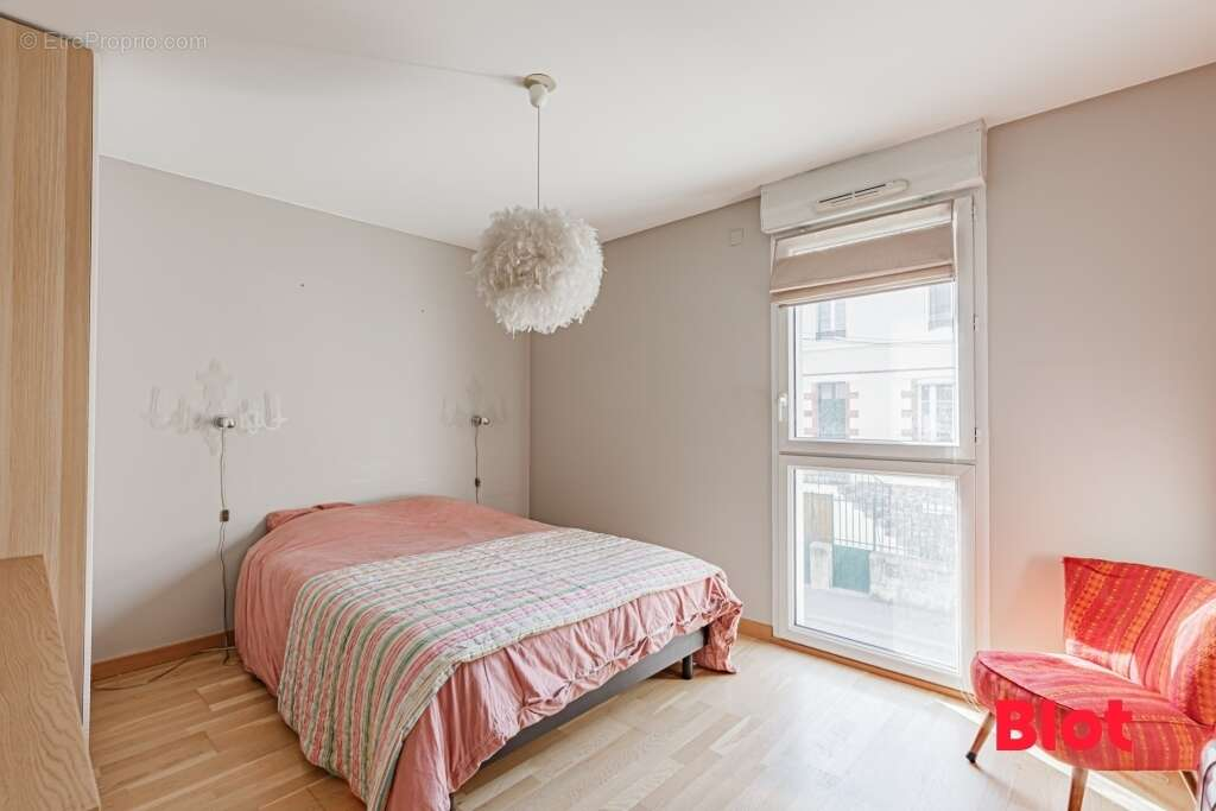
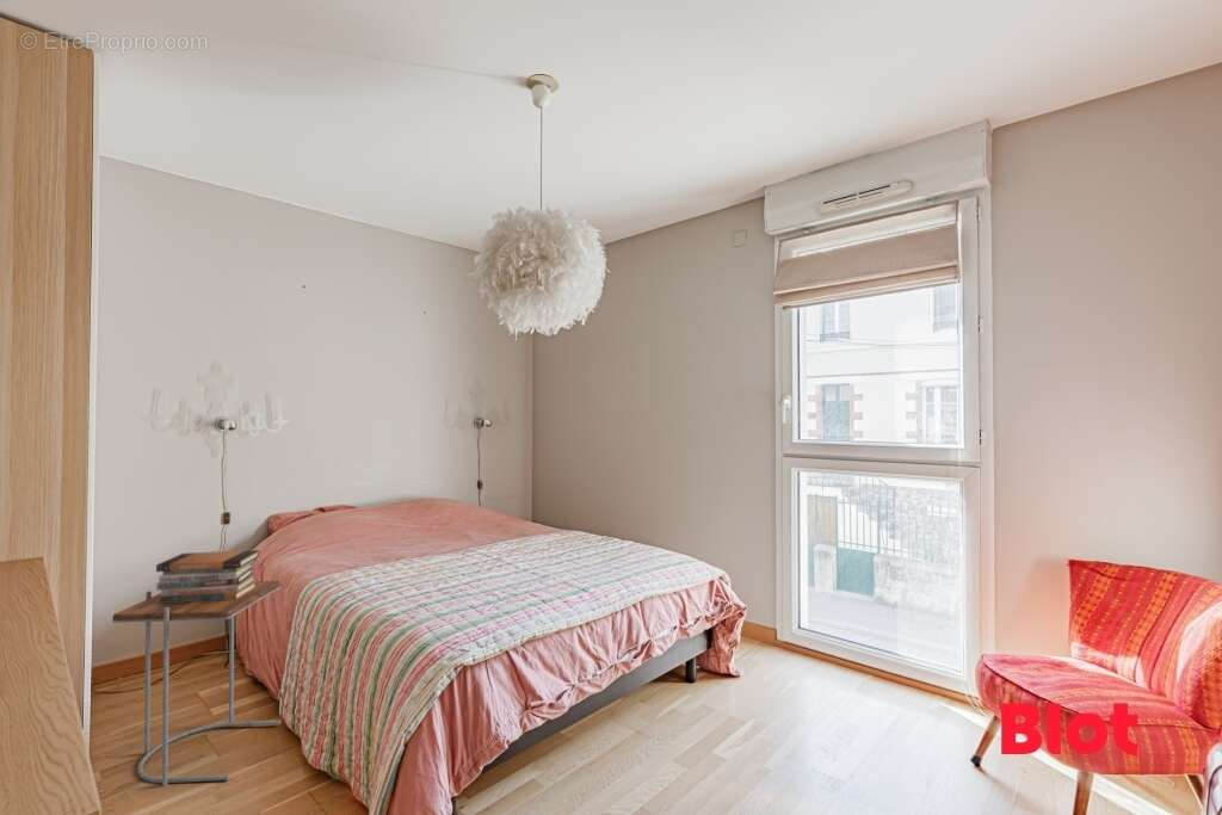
+ book stack (209, 575)
+ side table (229, 671)
